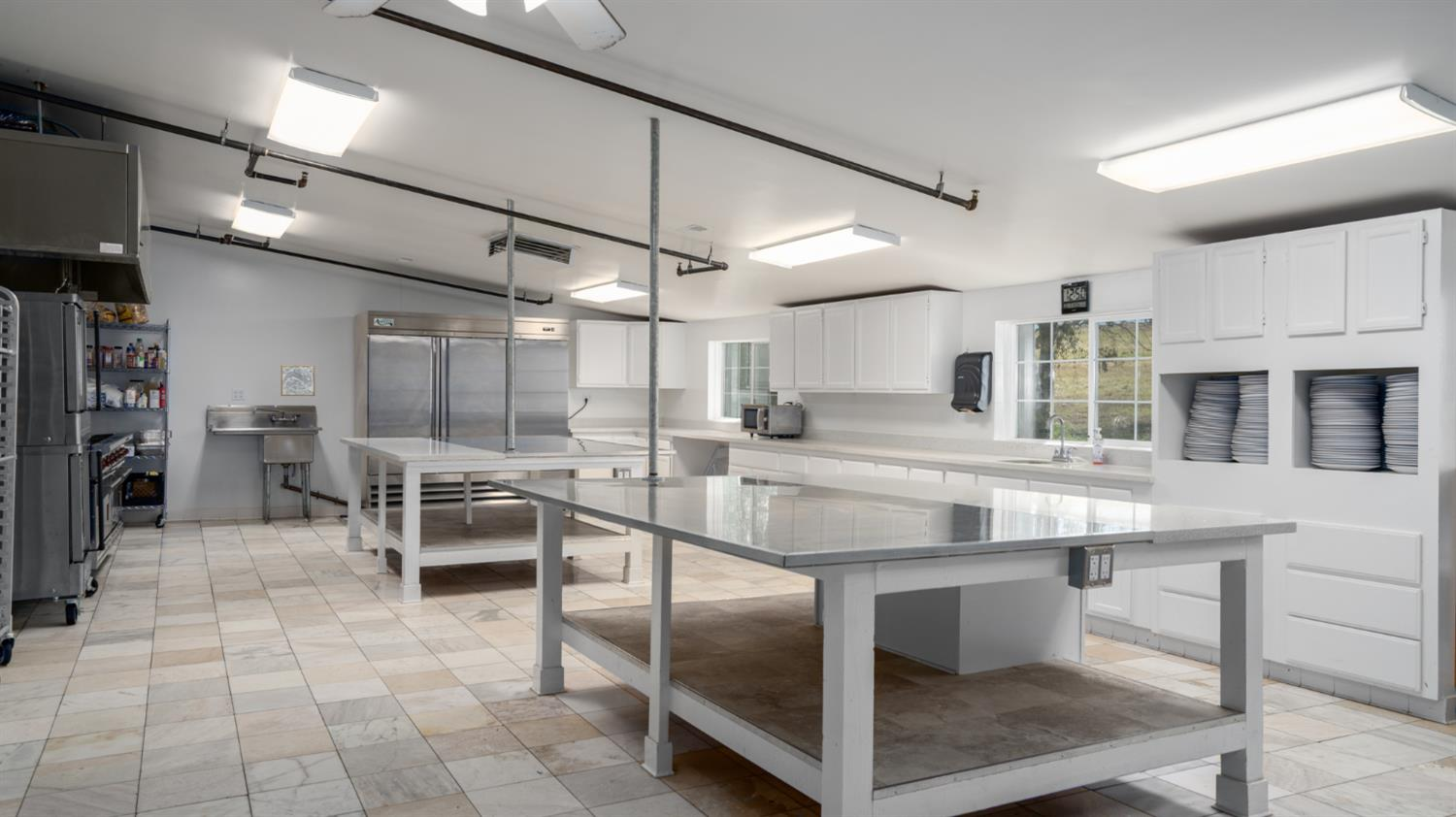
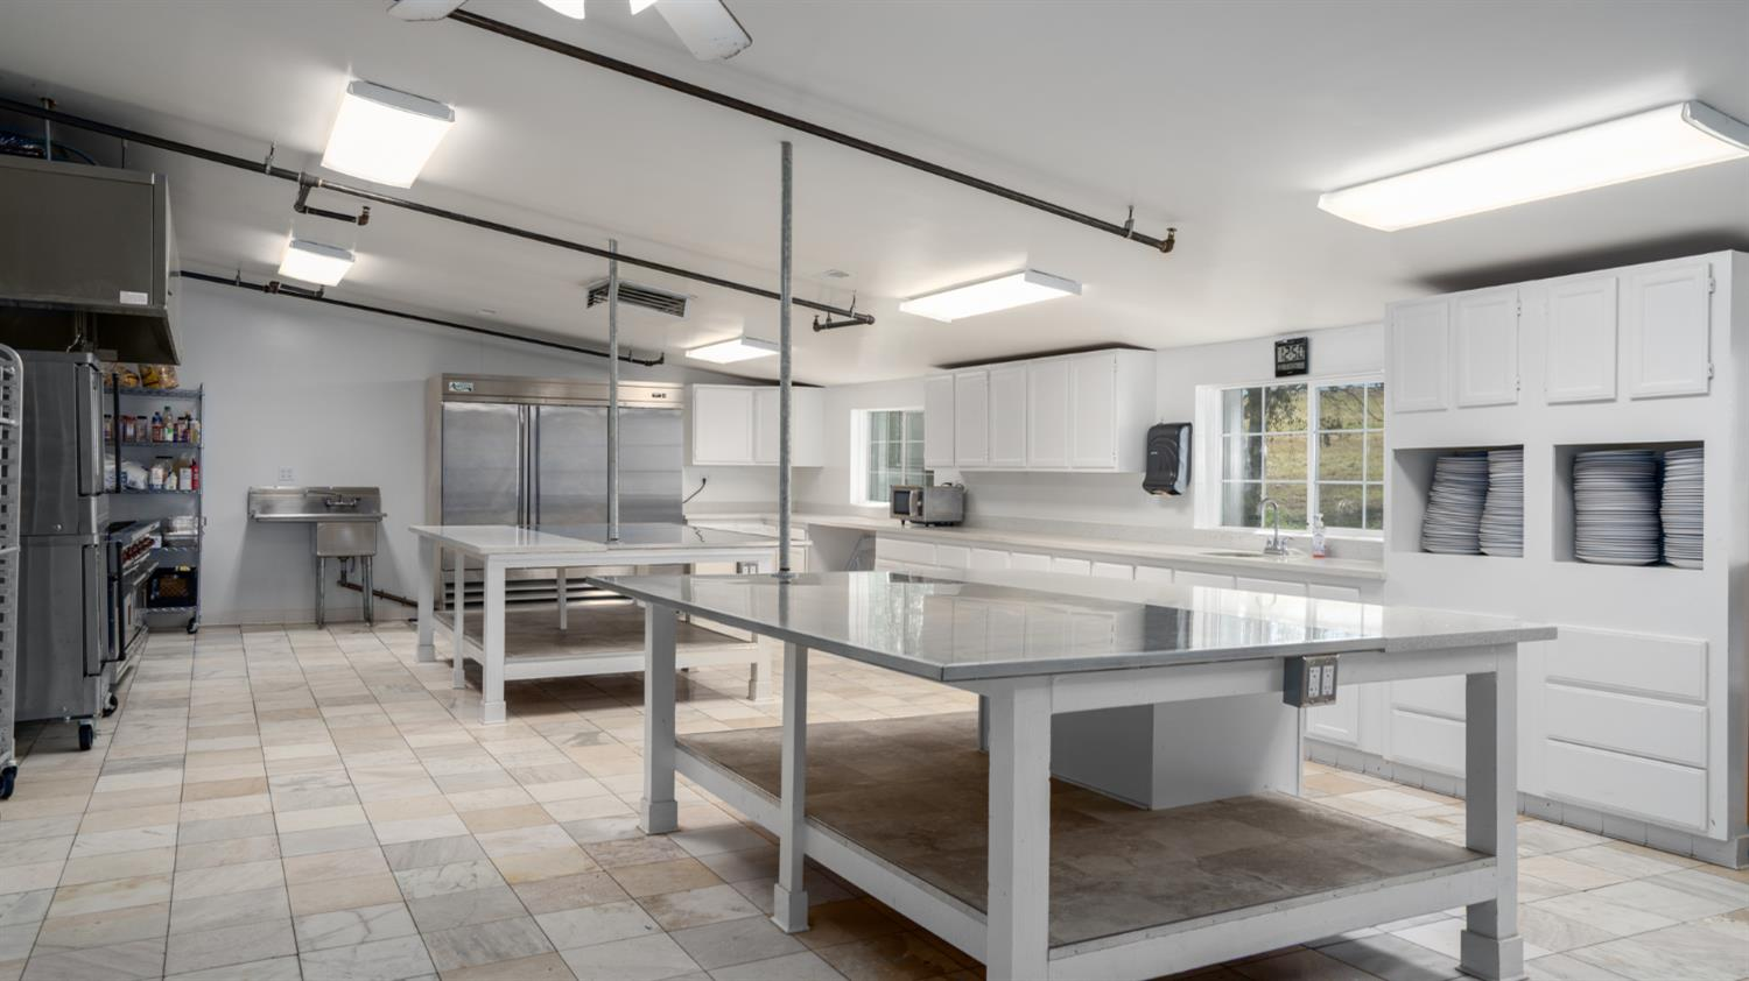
- wall art (298, 380)
